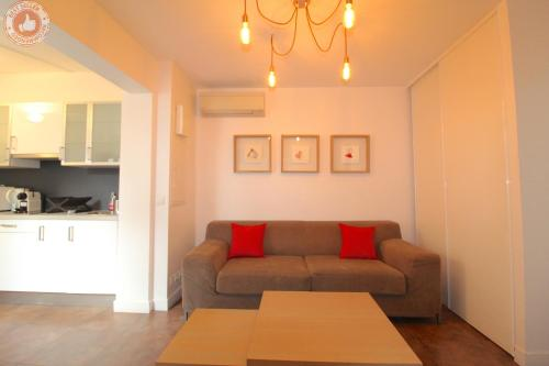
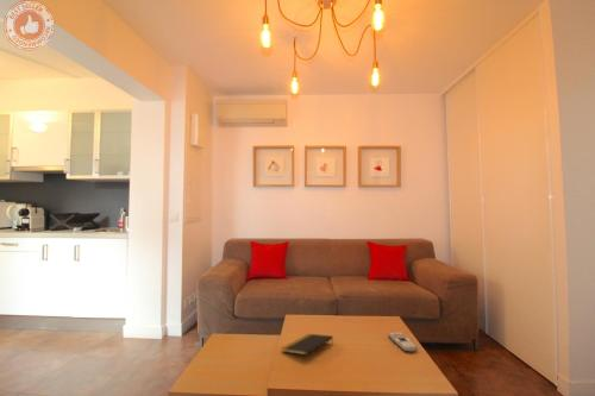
+ notepad (307, 342)
+ remote control (402, 341)
